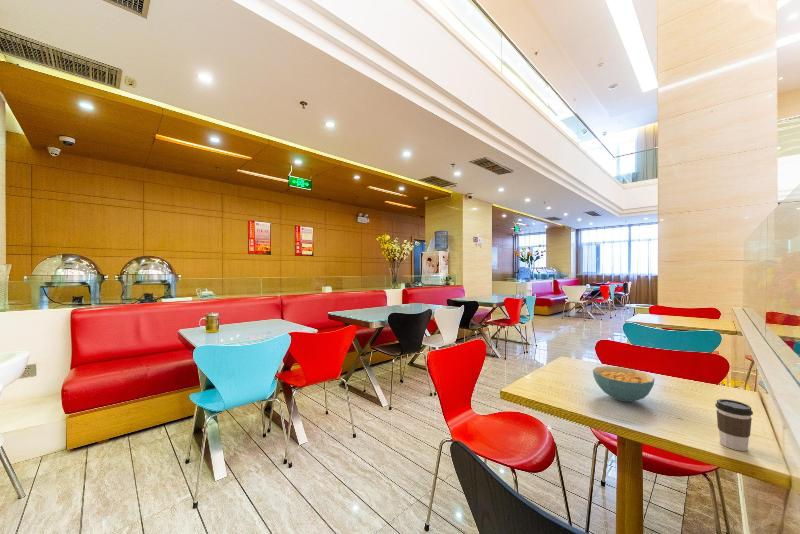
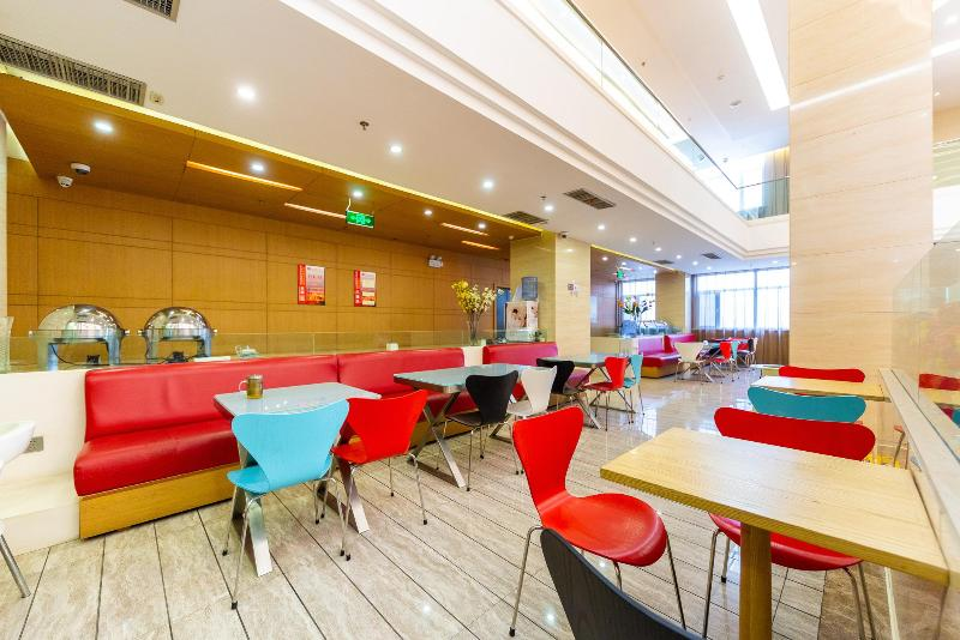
- coffee cup (733, 424)
- cereal bowl (622, 386)
